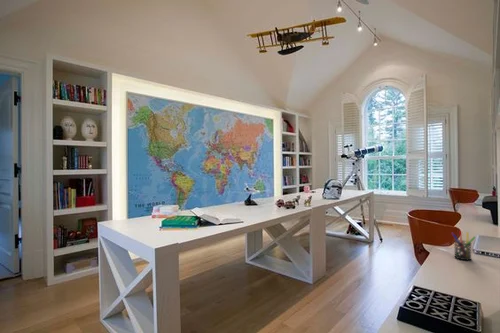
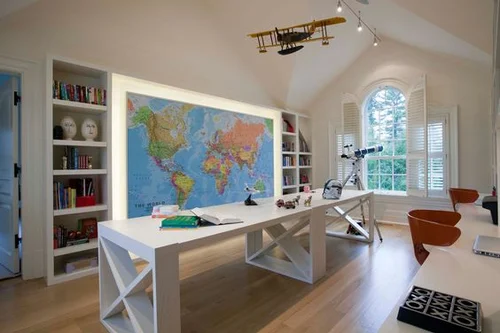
- pen holder (464, 244)
